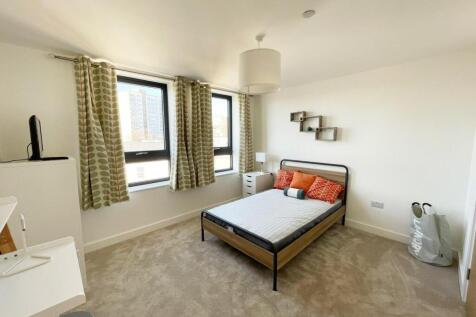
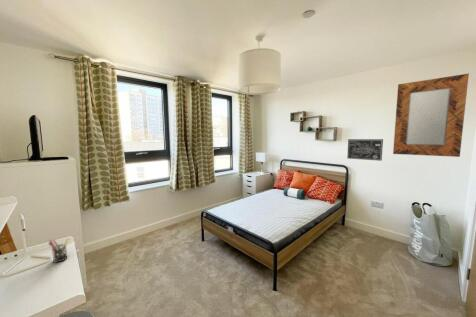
+ home mirror (426, 118)
+ pen holder (58, 249)
+ wall art (364, 149)
